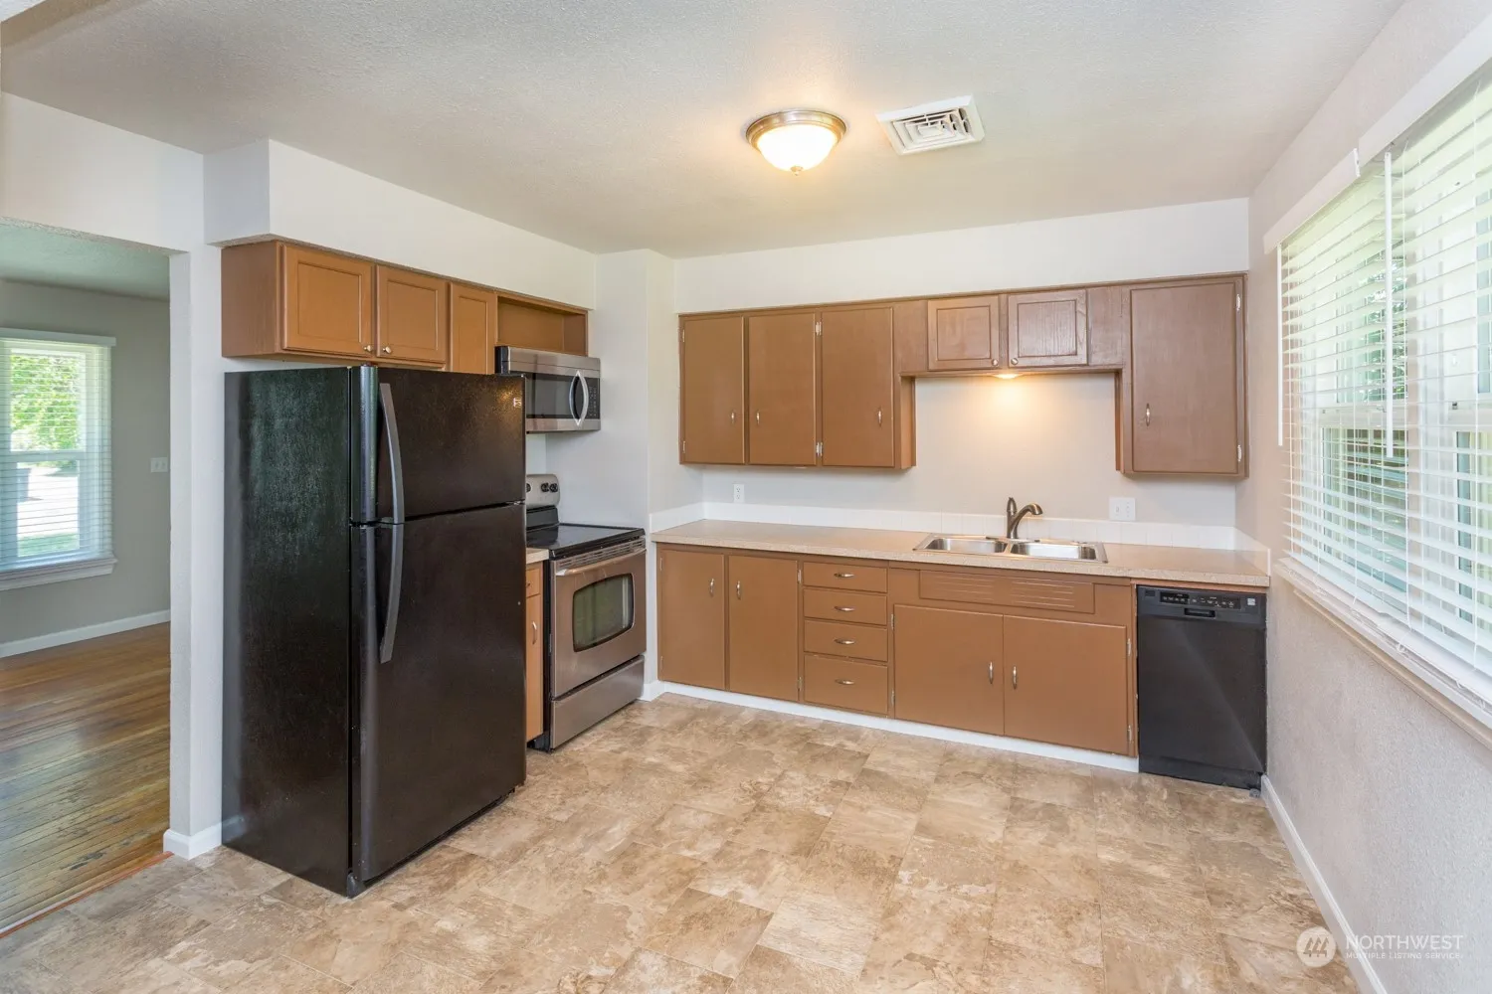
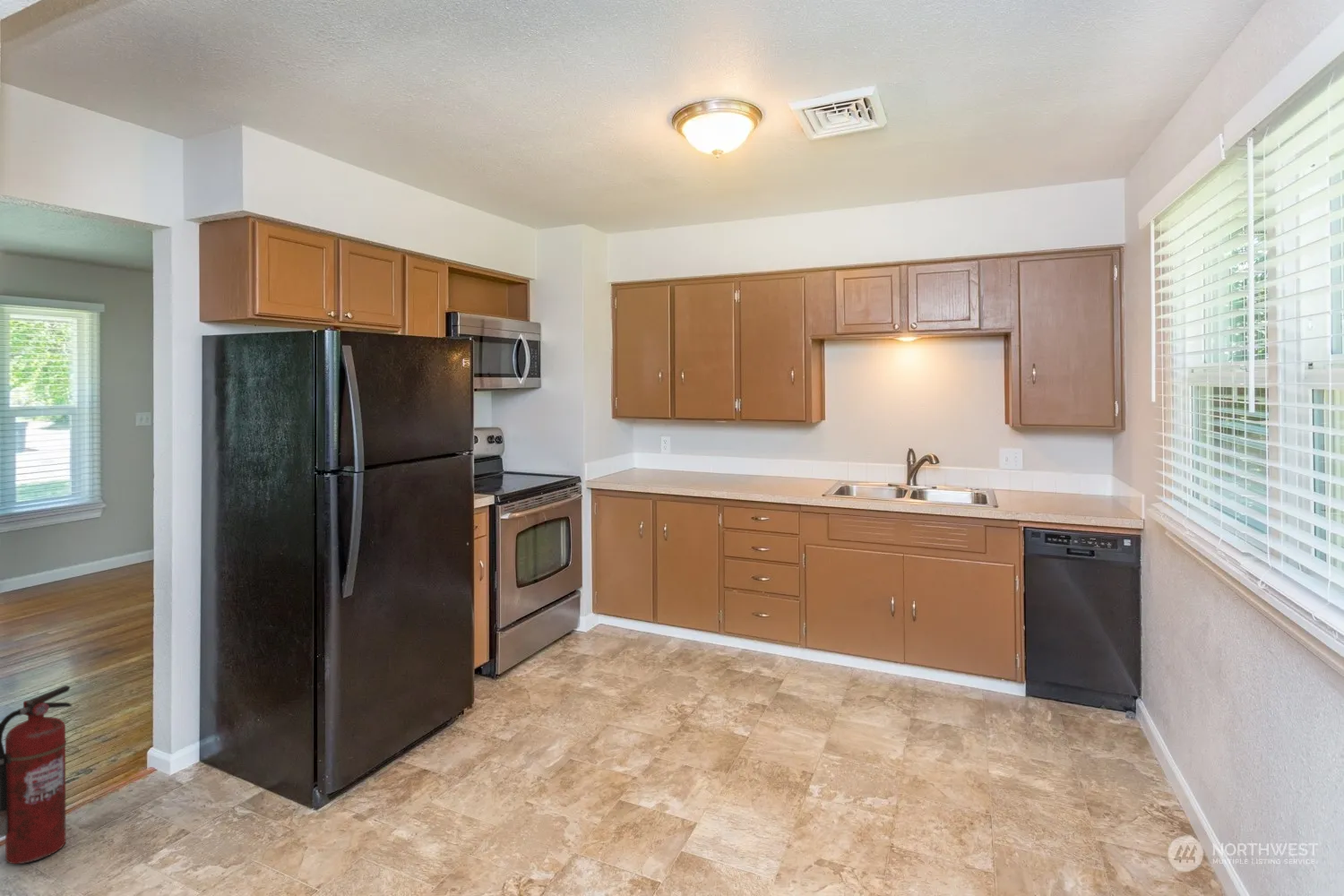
+ fire extinguisher (34, 773)
